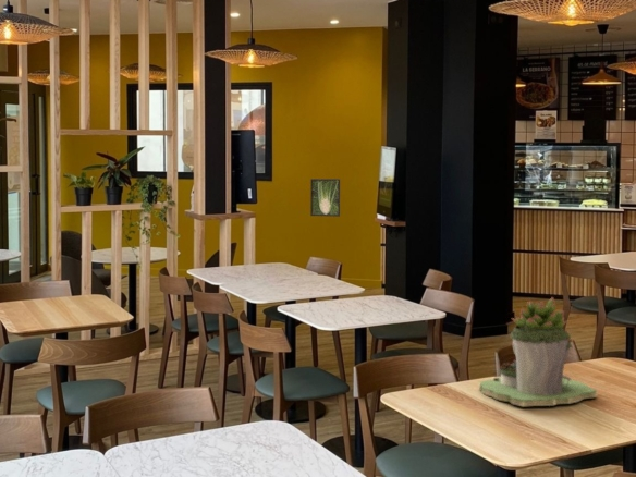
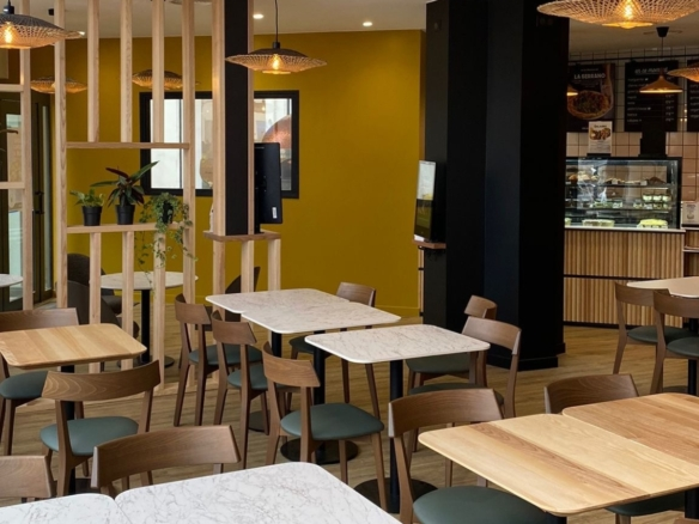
- succulent planter (537, 344)
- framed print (325, 197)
